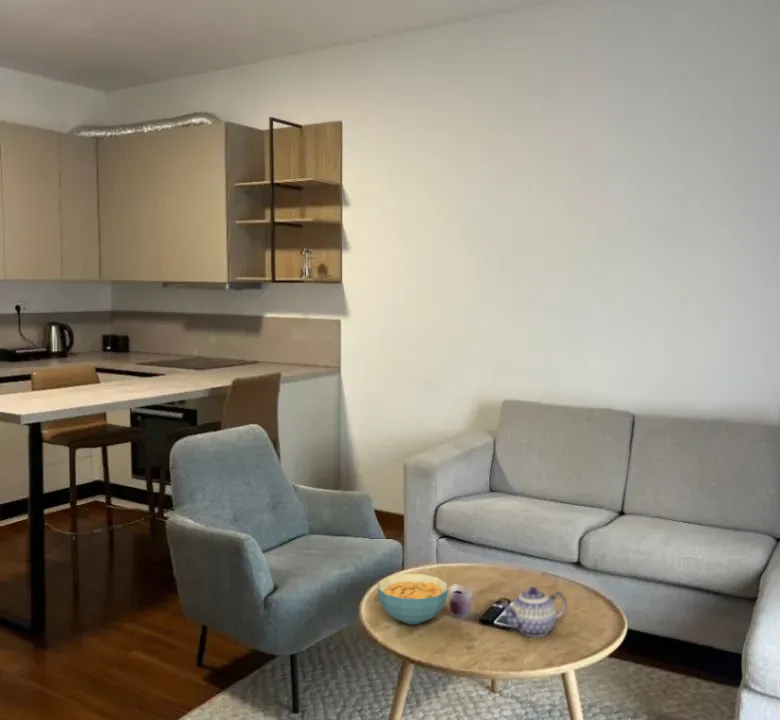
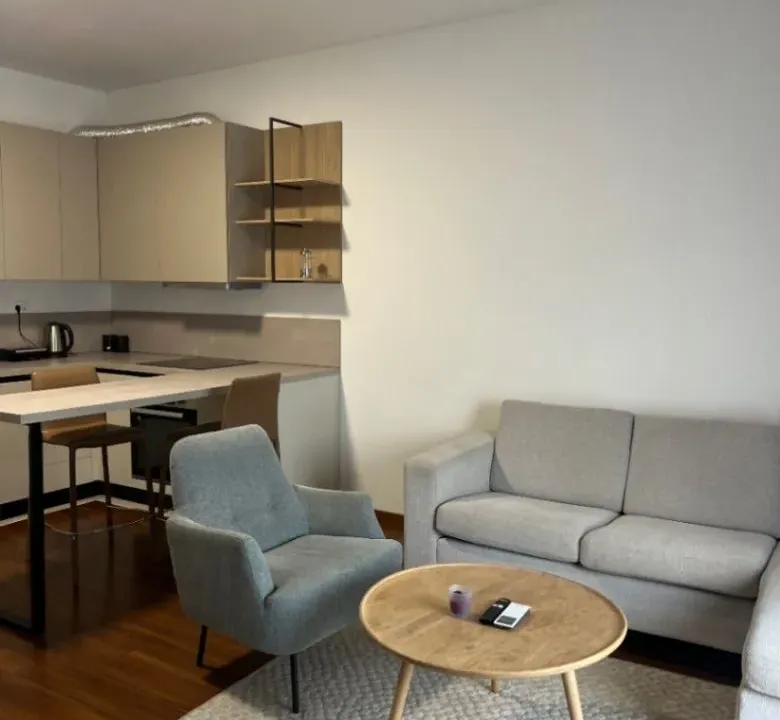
- cereal bowl (412, 602)
- teapot (534, 609)
